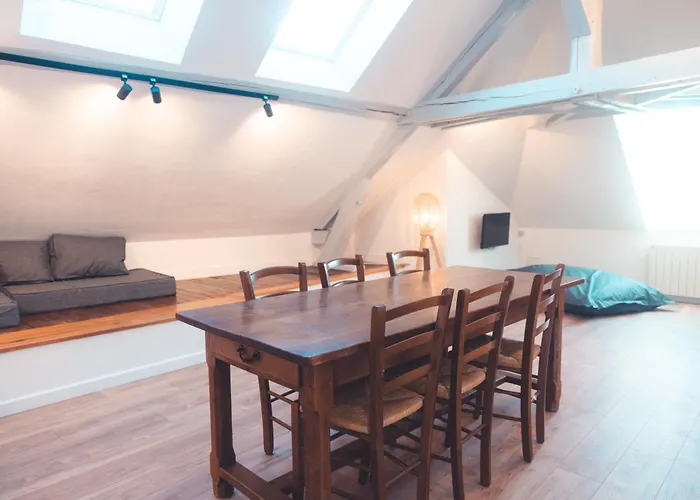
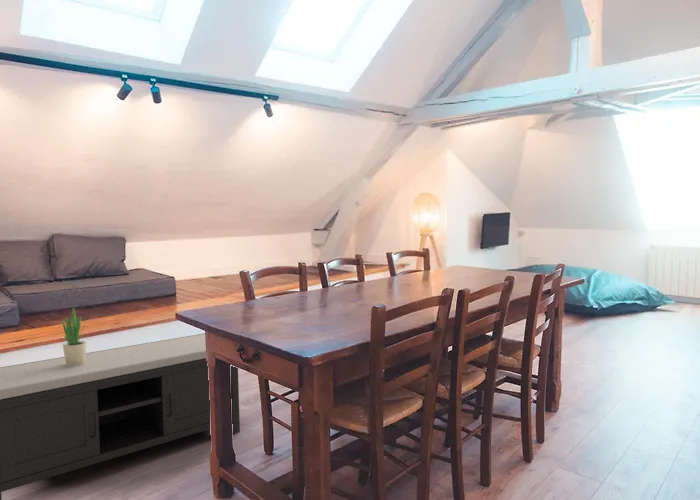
+ bench (120, 404)
+ potted plant (72, 335)
